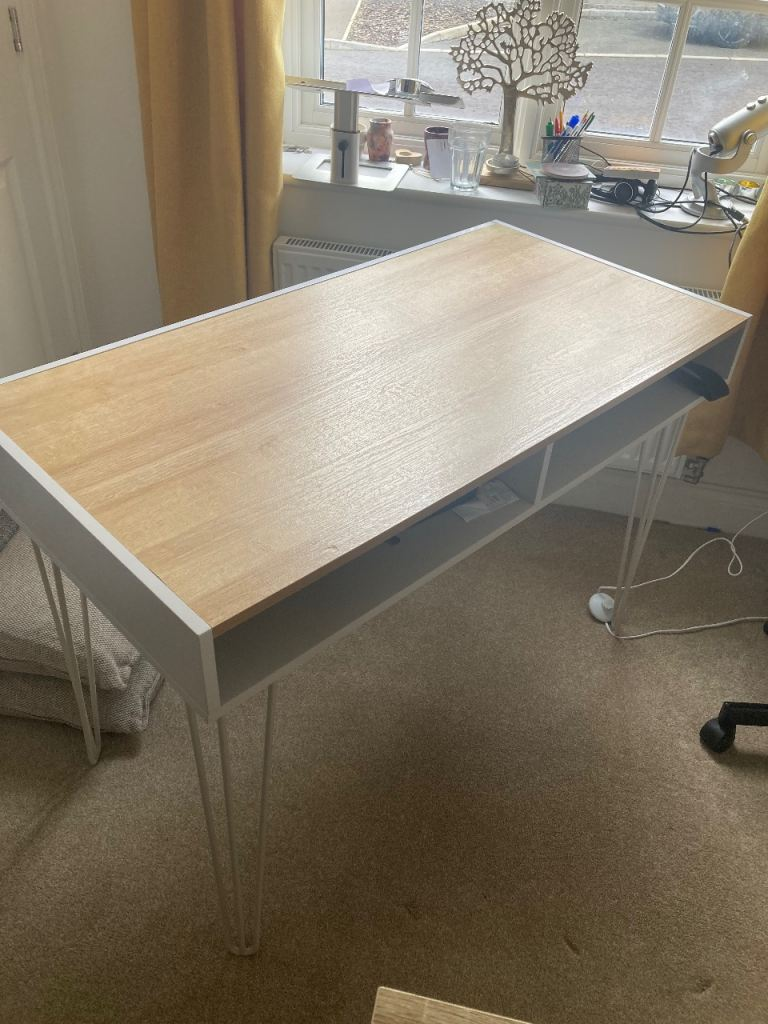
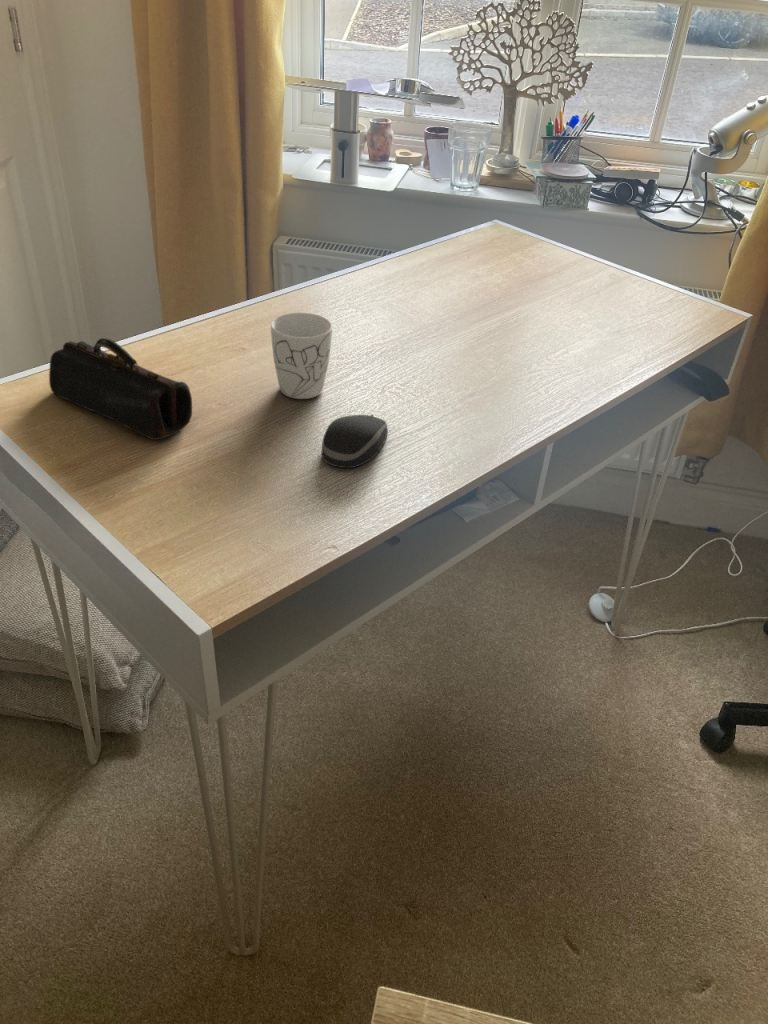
+ mug (306, 353)
+ pencil case (118, 375)
+ computer mouse (356, 432)
